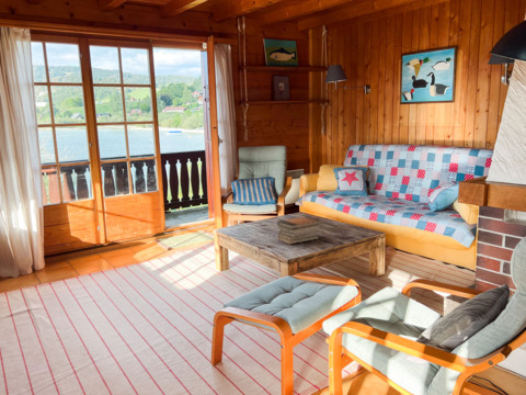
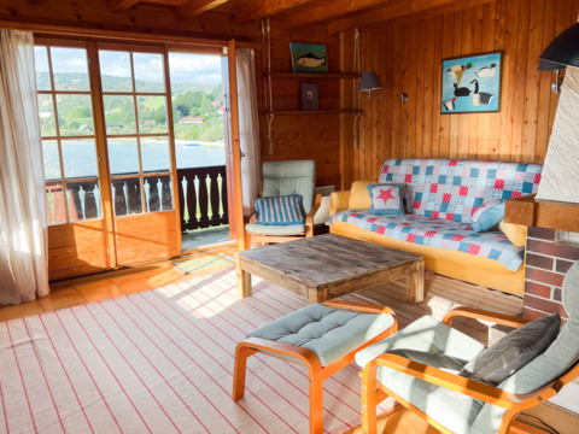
- book stack (299, 229)
